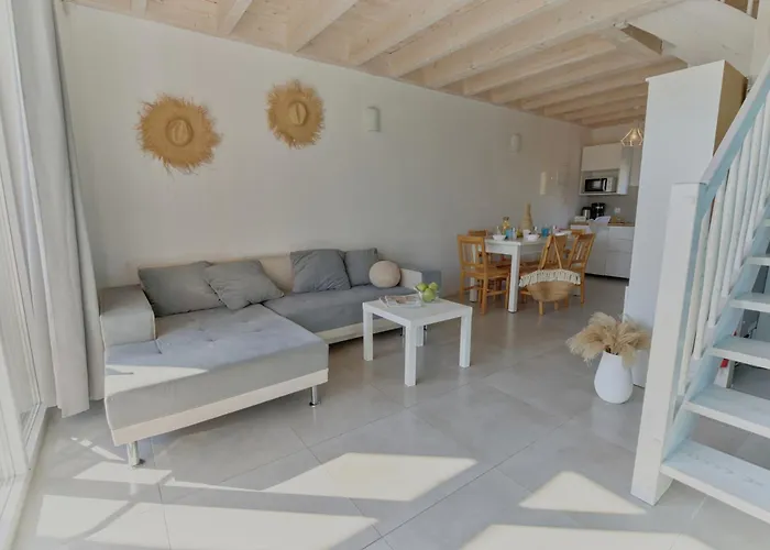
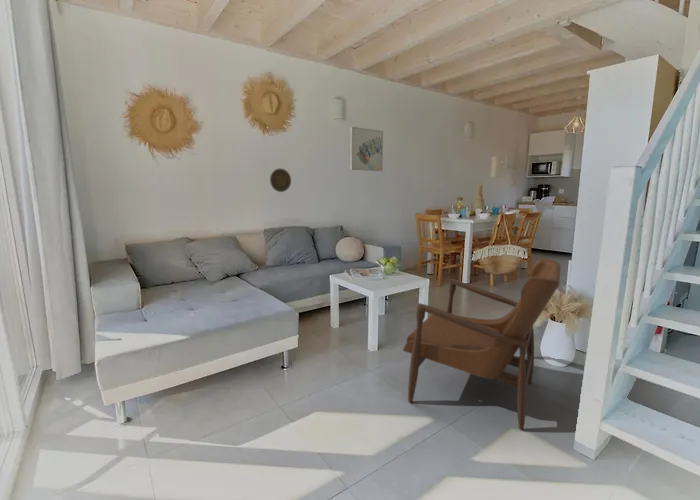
+ wall art (367, 150)
+ decorative plate (281, 180)
+ armchair (480, 327)
